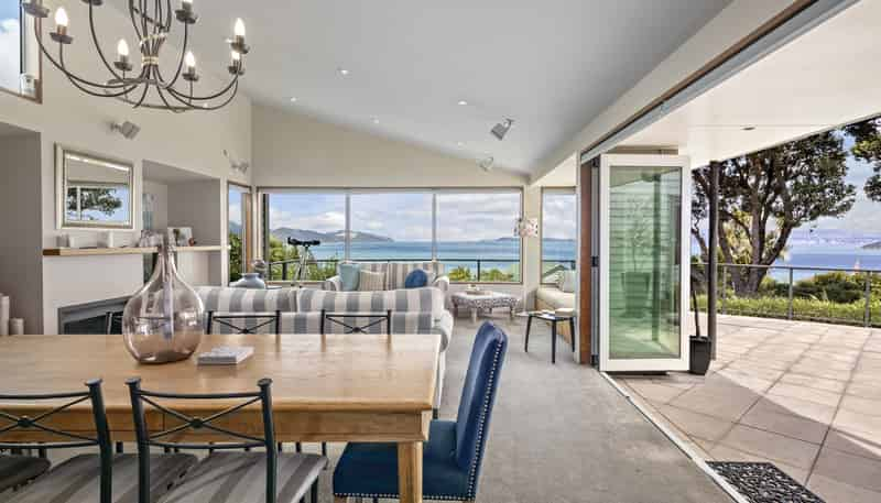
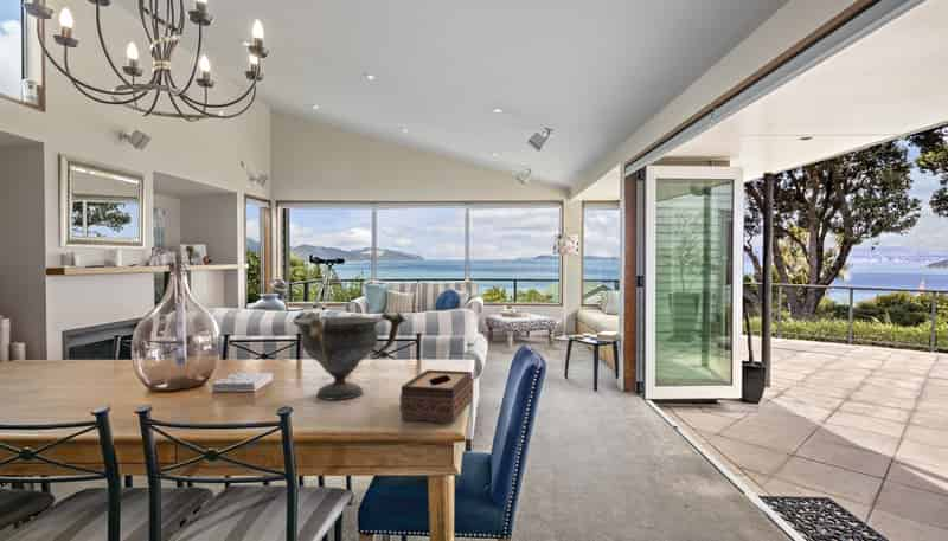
+ tissue box (438, 394)
+ decorative bowl (331, 354)
